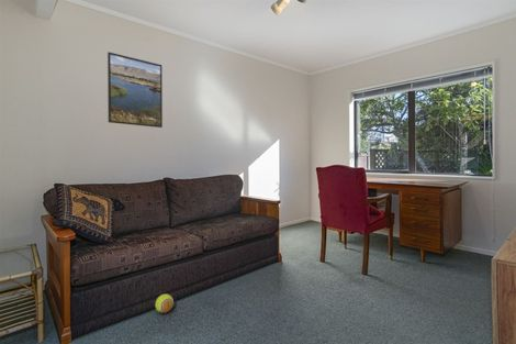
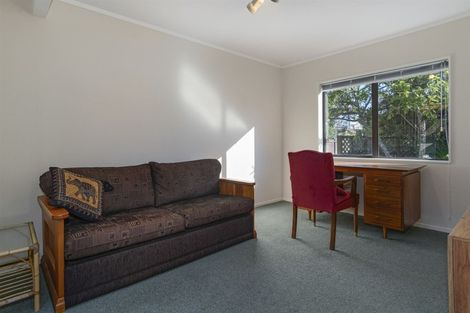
- ball (164, 303)
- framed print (136, 91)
